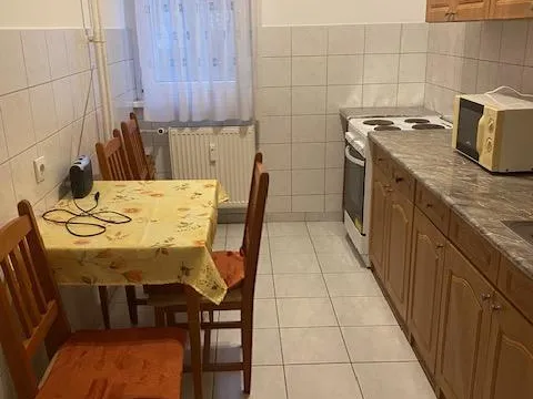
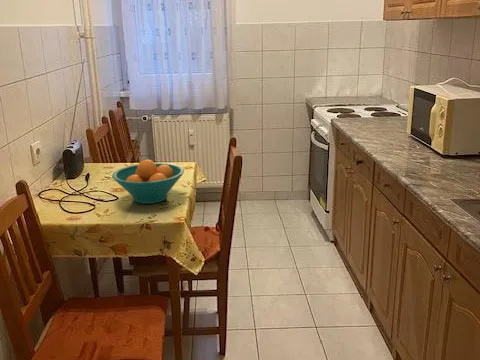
+ fruit bowl (148, 179)
